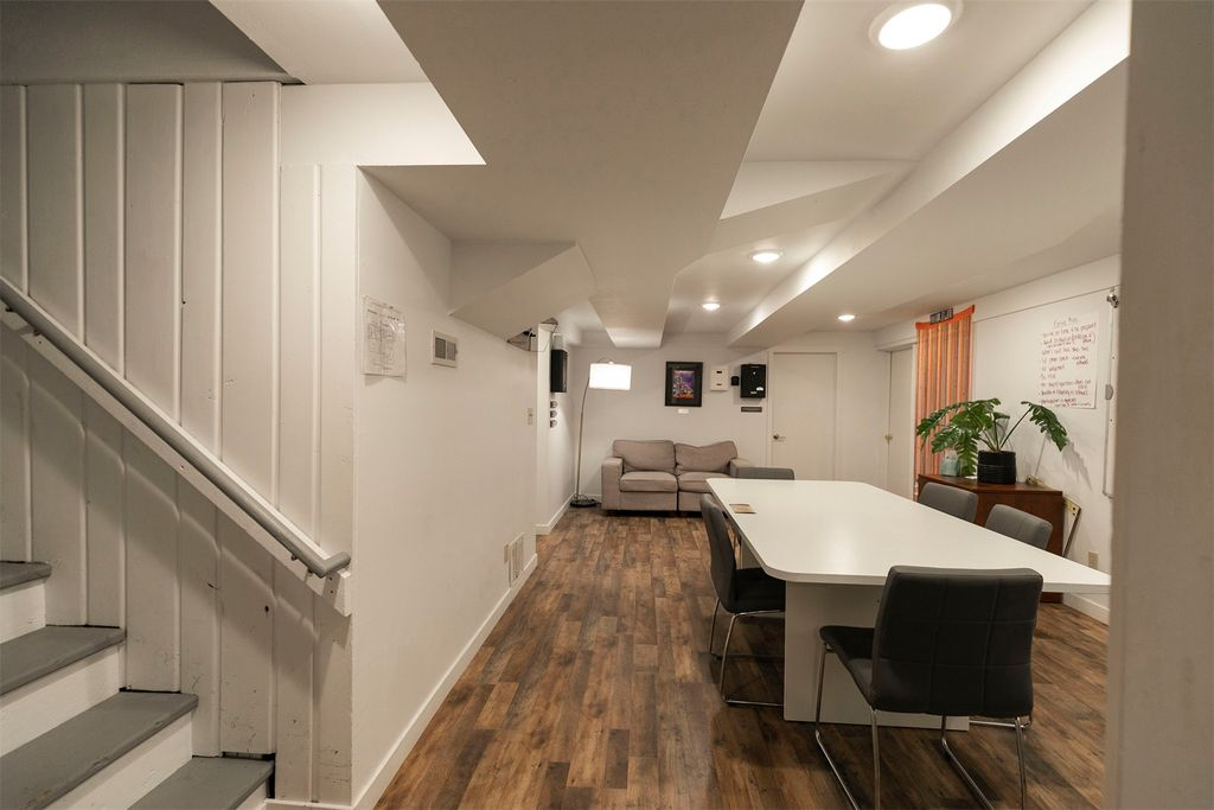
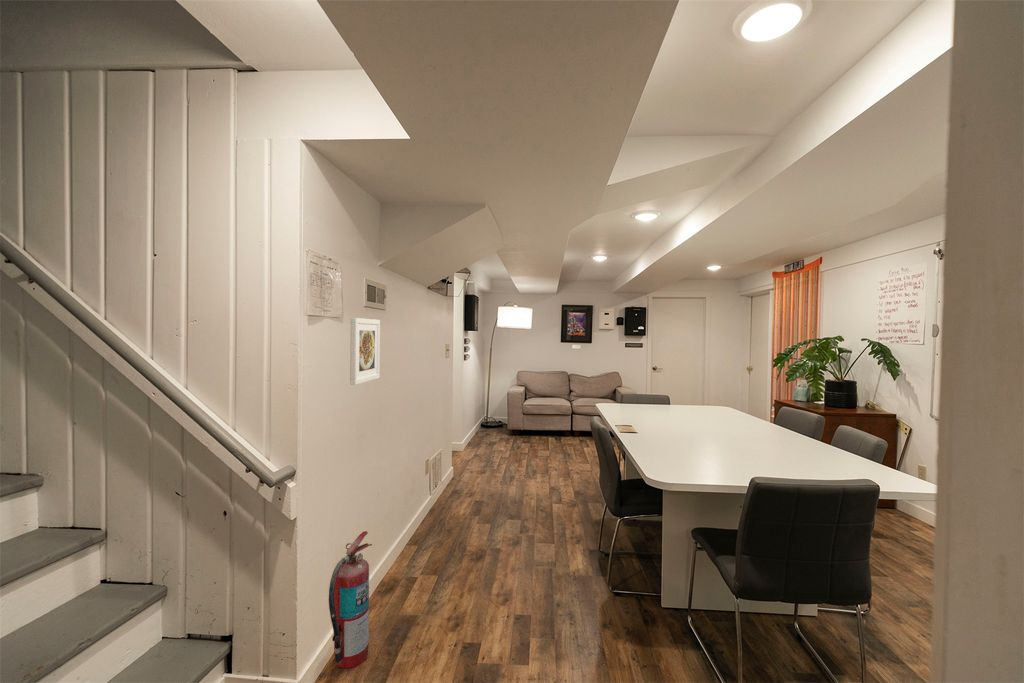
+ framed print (366, 350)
+ fire extinguisher (350, 599)
